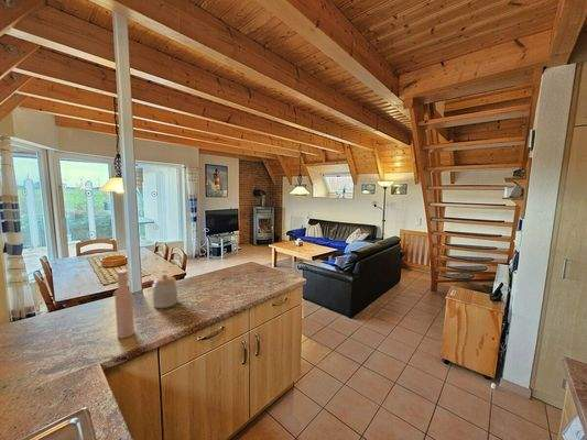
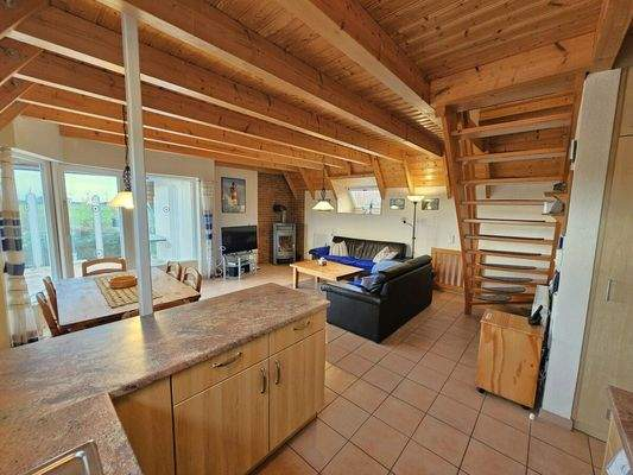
- jar (164, 288)
- bottle (123, 302)
